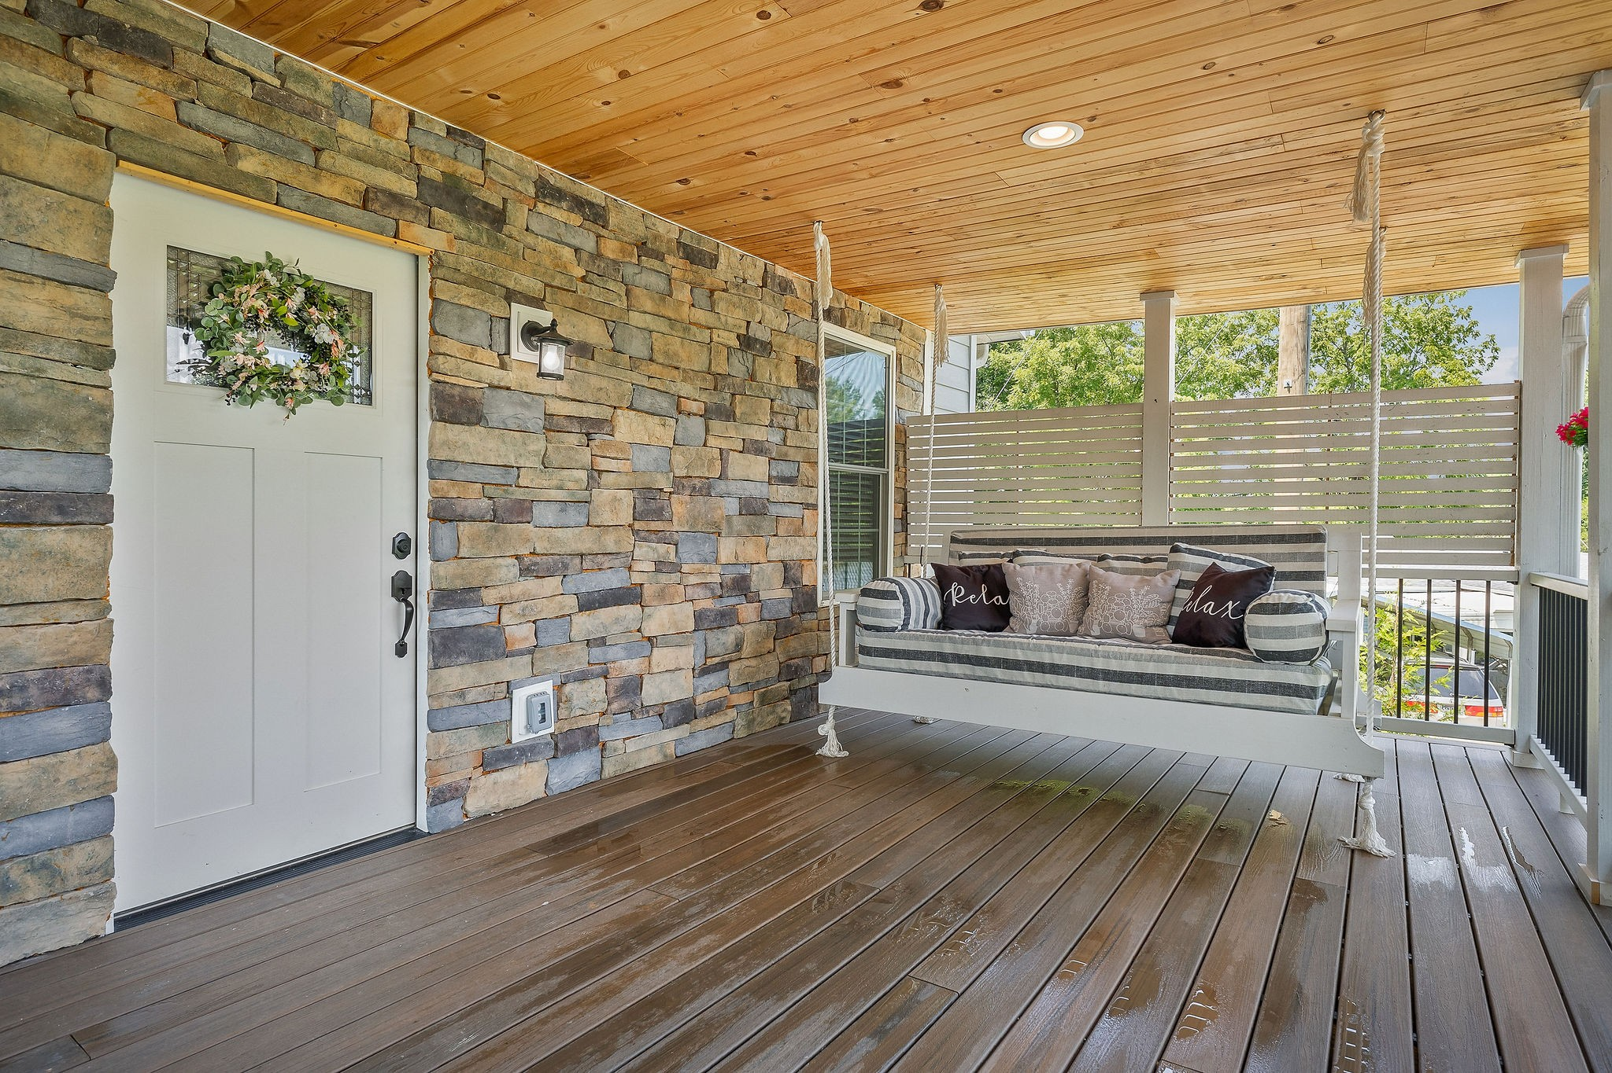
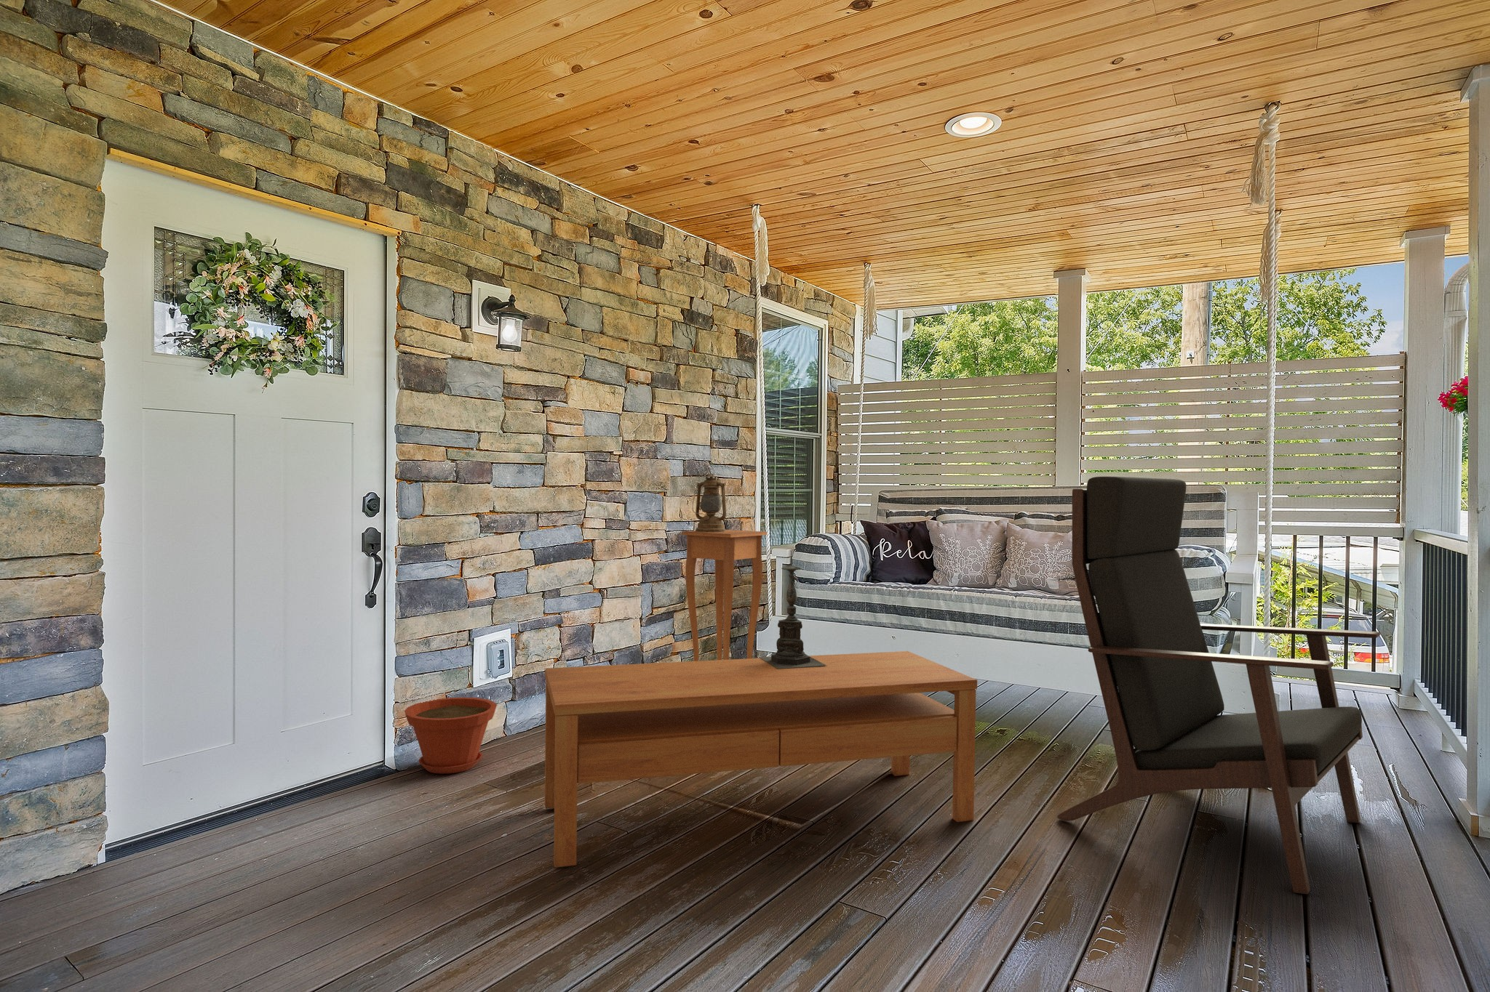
+ side table (723, 610)
+ candle holder (792, 606)
+ plant pot (451, 737)
+ coffee table (757, 744)
+ lounge chair (1216, 653)
+ lantern (711, 499)
